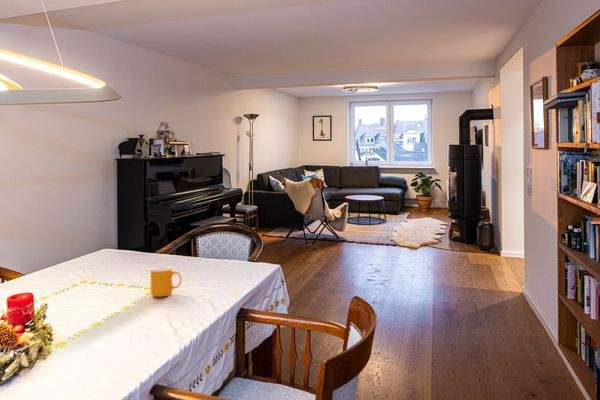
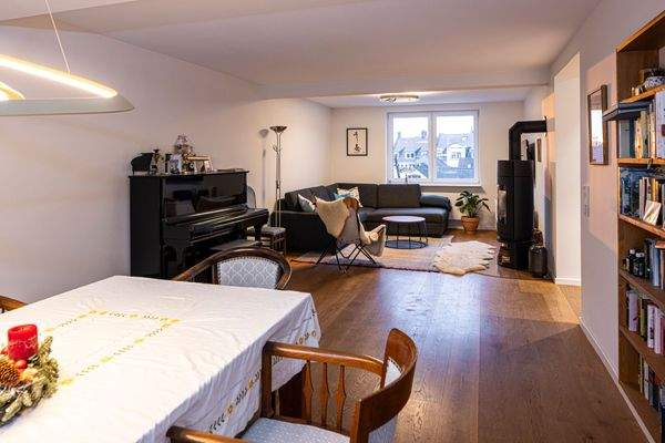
- mug (166, 282)
